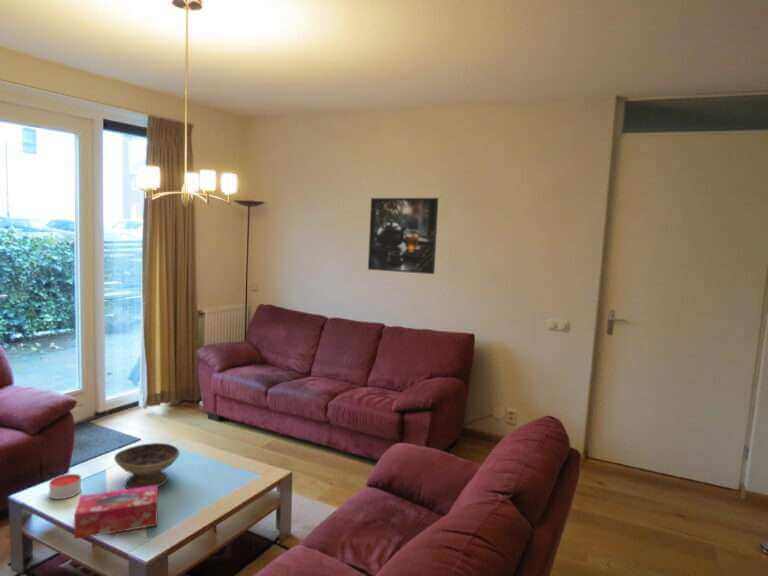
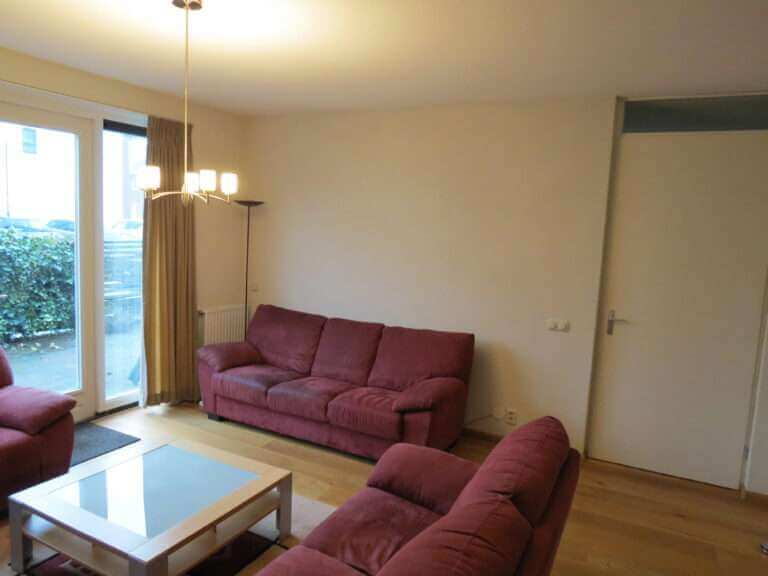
- candle (65, 485)
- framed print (401, 235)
- tissue box (118, 510)
- decorative bowl (147, 466)
